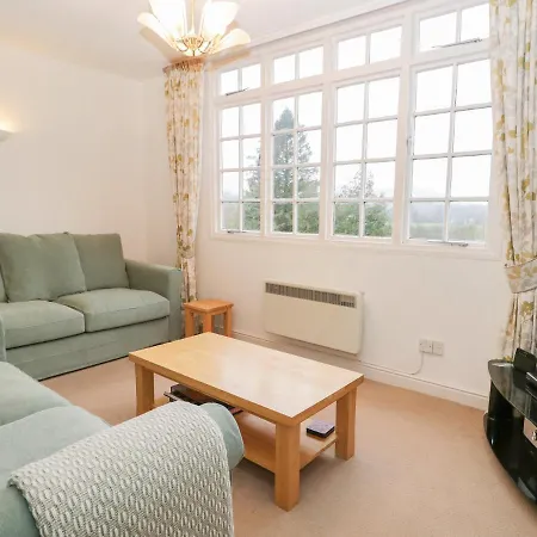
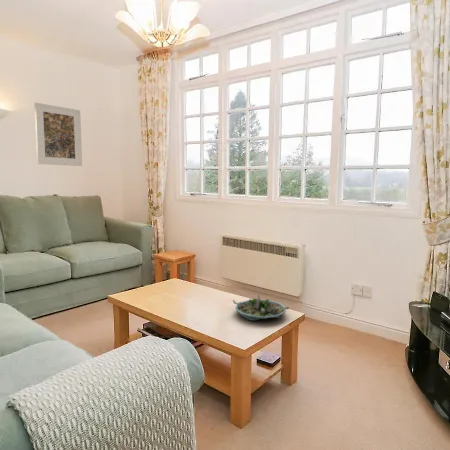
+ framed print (59, 136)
+ succulent planter (260, 303)
